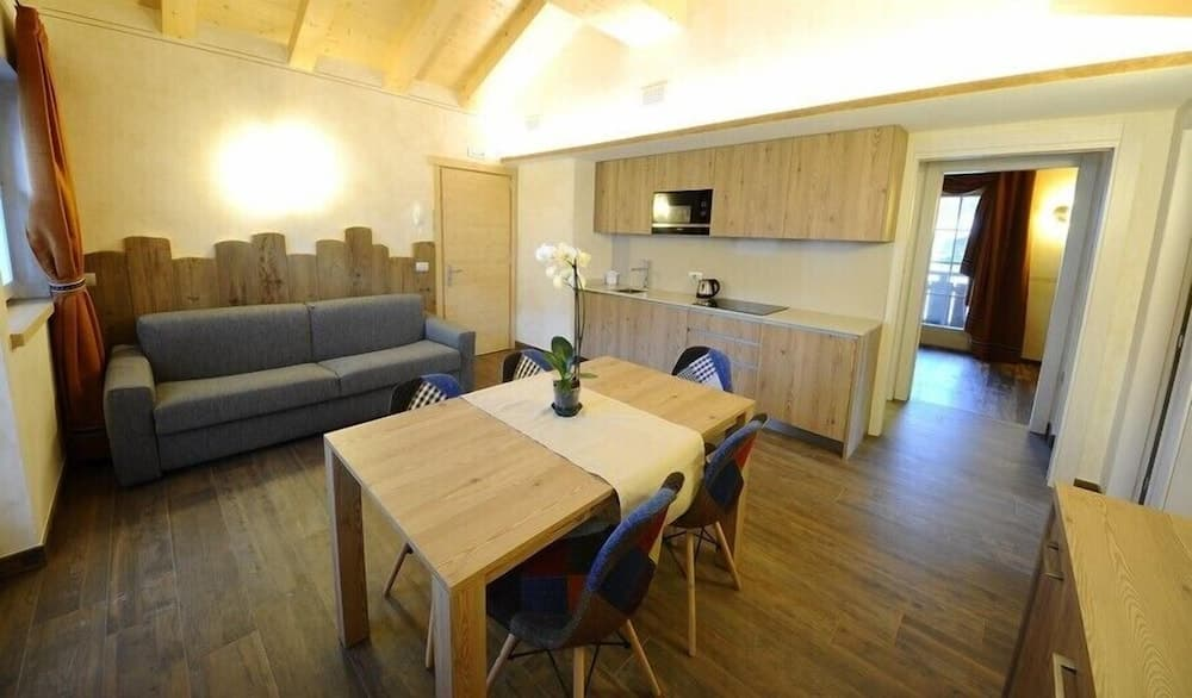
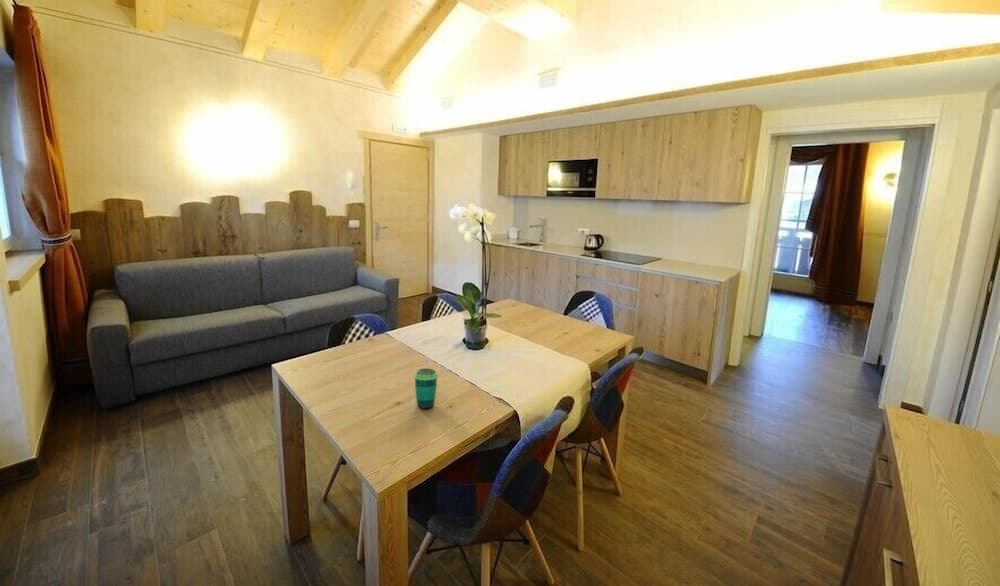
+ cup (425, 388)
